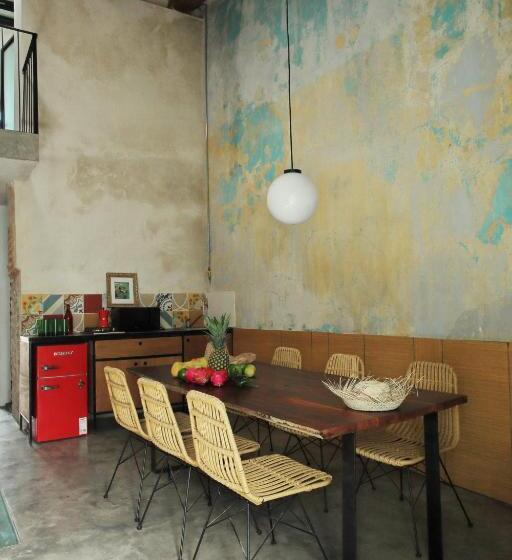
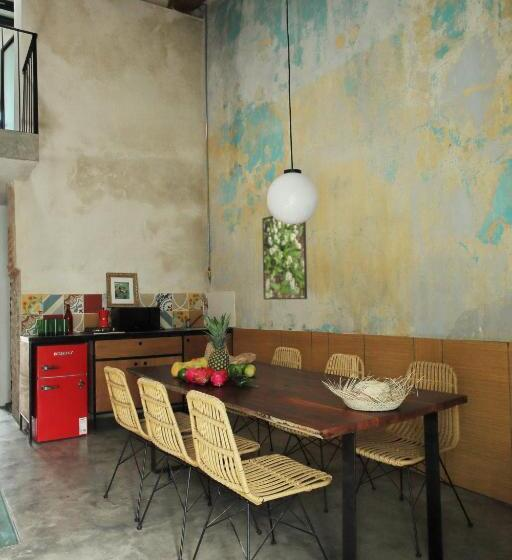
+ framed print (283, 256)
